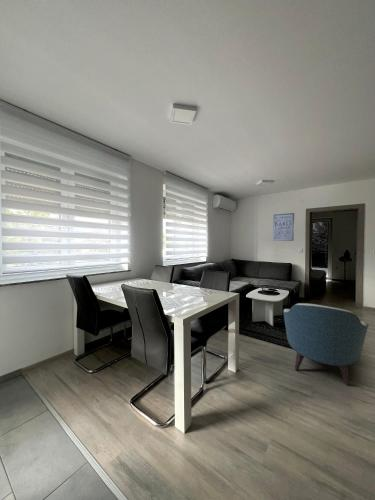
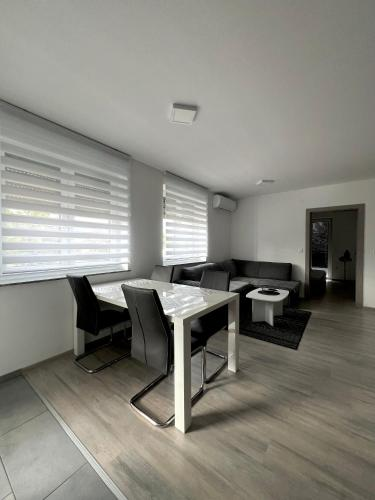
- wall art (283, 227)
- armchair (321, 329)
